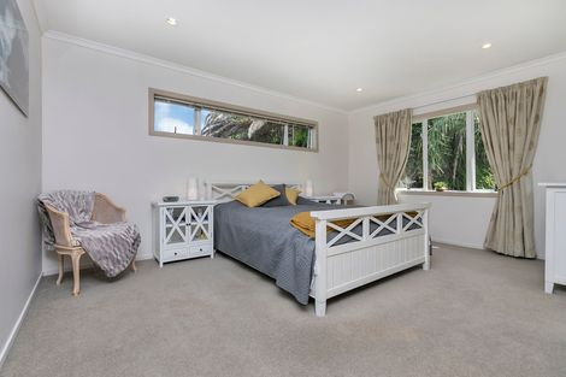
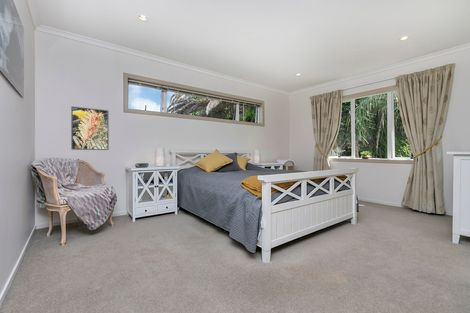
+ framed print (90, 129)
